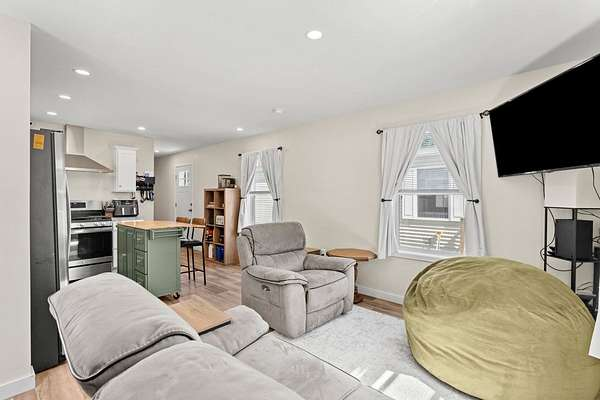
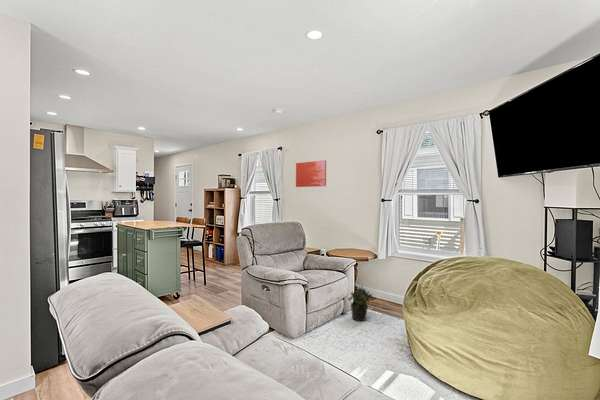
+ potted plant (360, 302)
+ wall art (310, 174)
